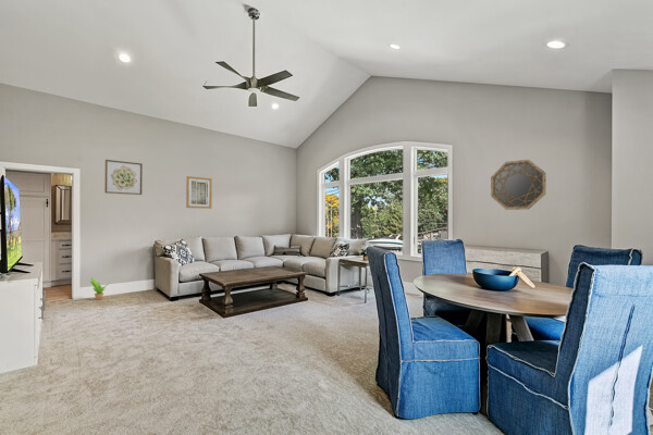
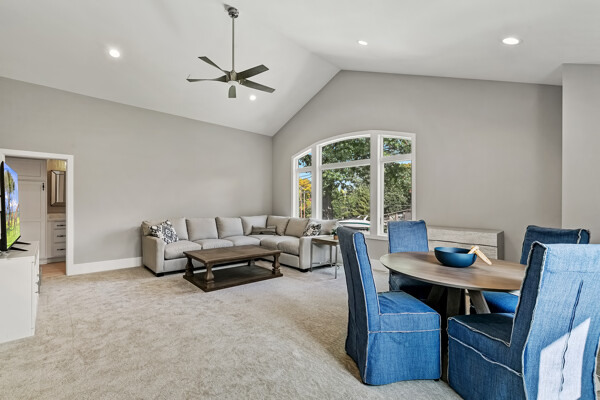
- wall art (199, 192)
- wall art (124, 177)
- potted plant (99, 288)
- home mirror (517, 185)
